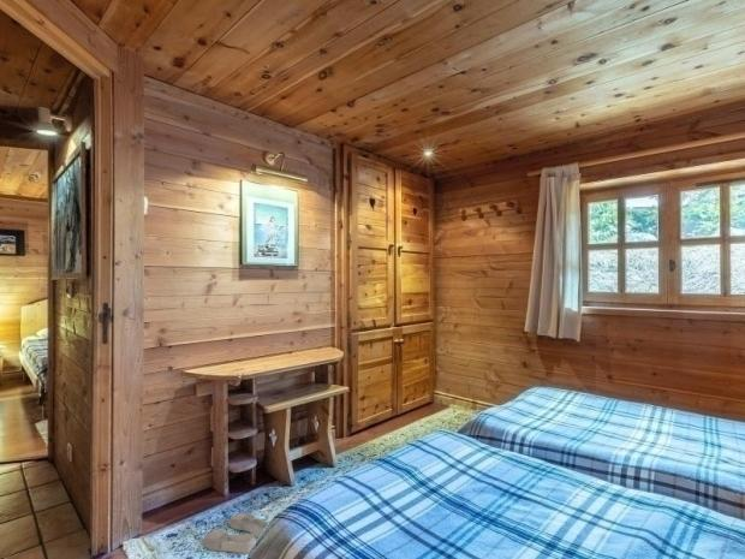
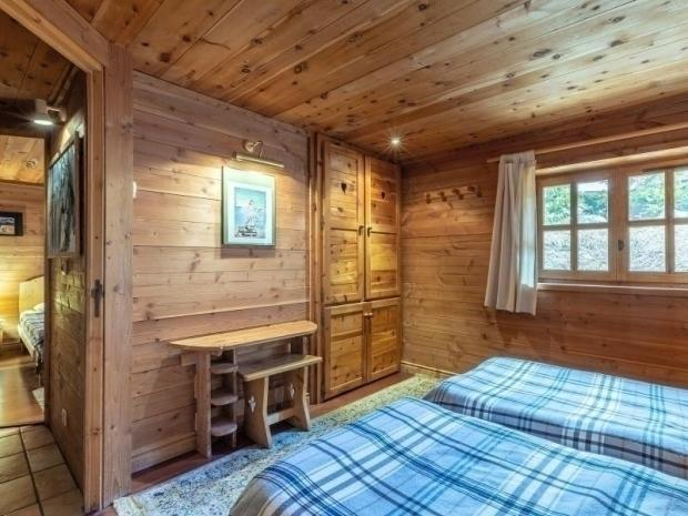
- slippers (238, 529)
